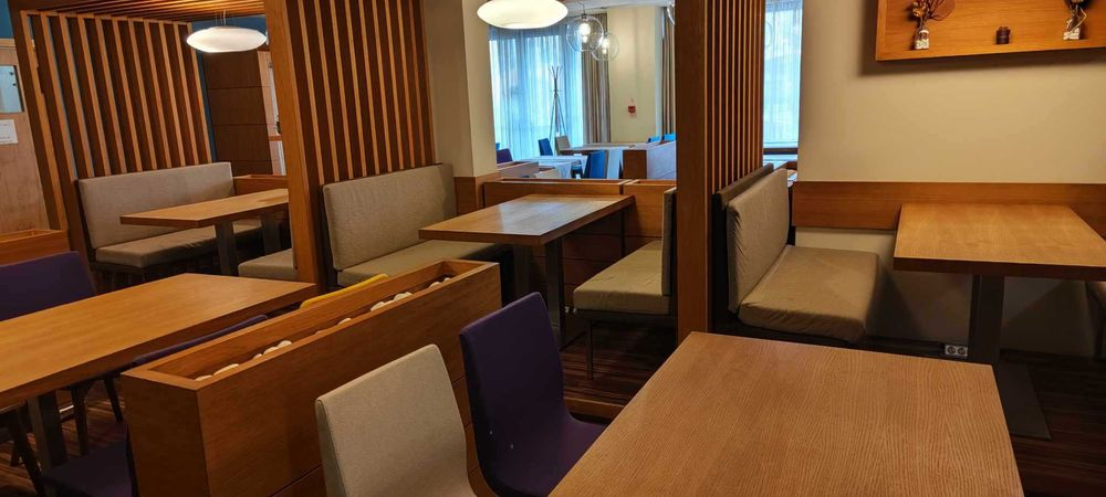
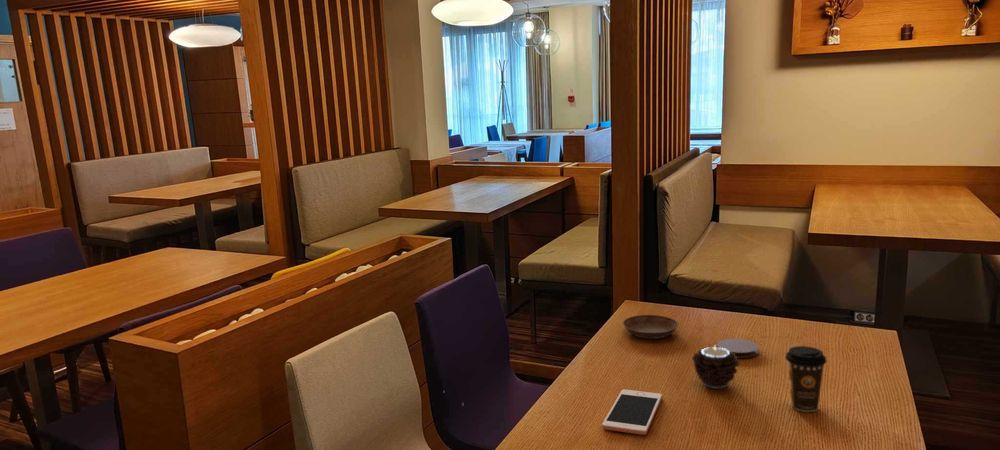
+ coaster (737, 348)
+ candle (715, 364)
+ saucer (650, 327)
+ coffee cup (805, 379)
+ cell phone (633, 410)
